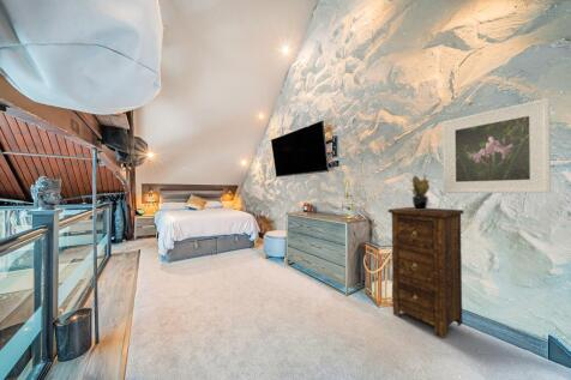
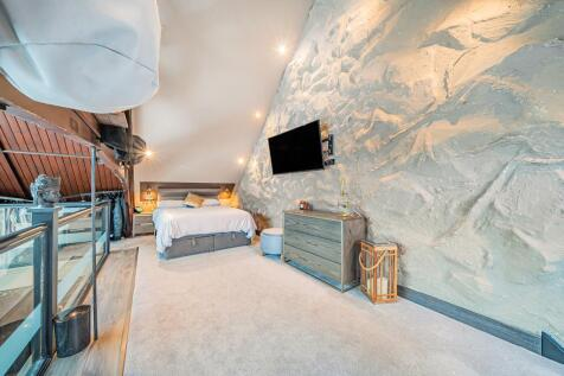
- cabinet (425, 264)
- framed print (488, 152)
- potted plant (419, 189)
